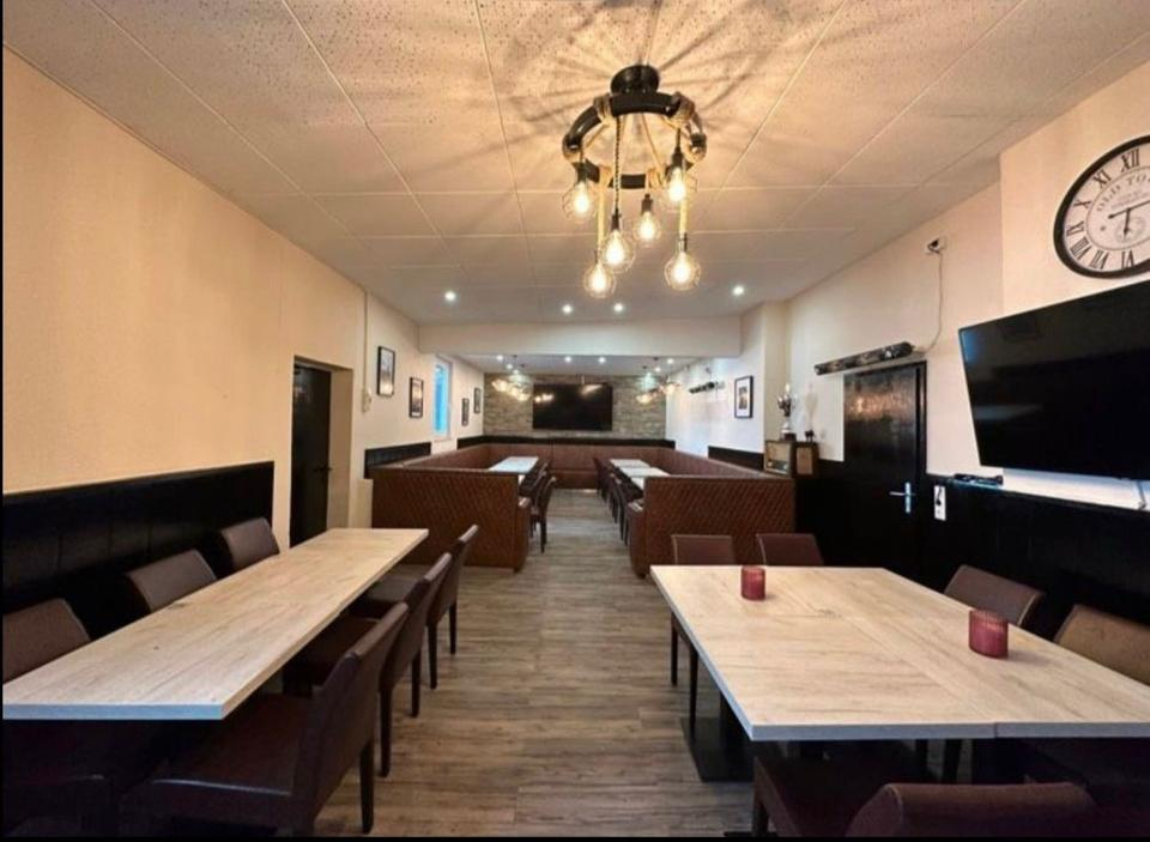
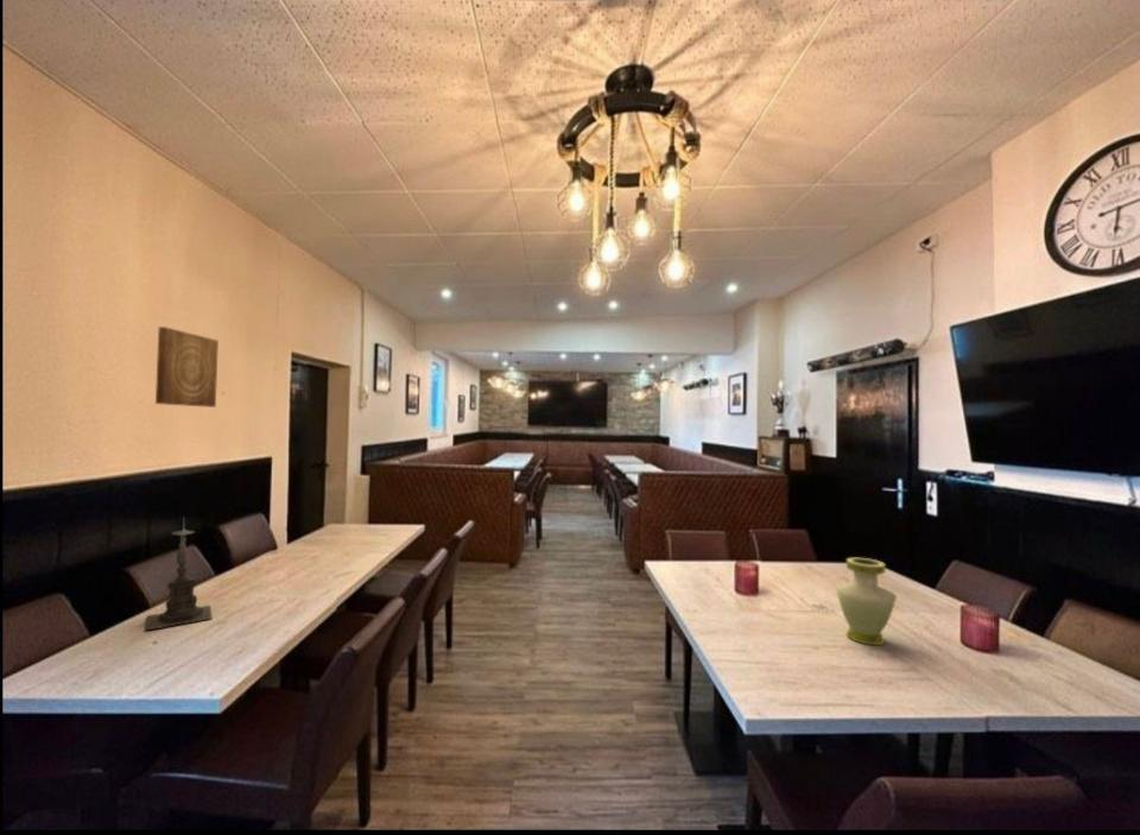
+ candle holder (182, 567)
+ vase (864, 600)
+ wall art (189, 369)
